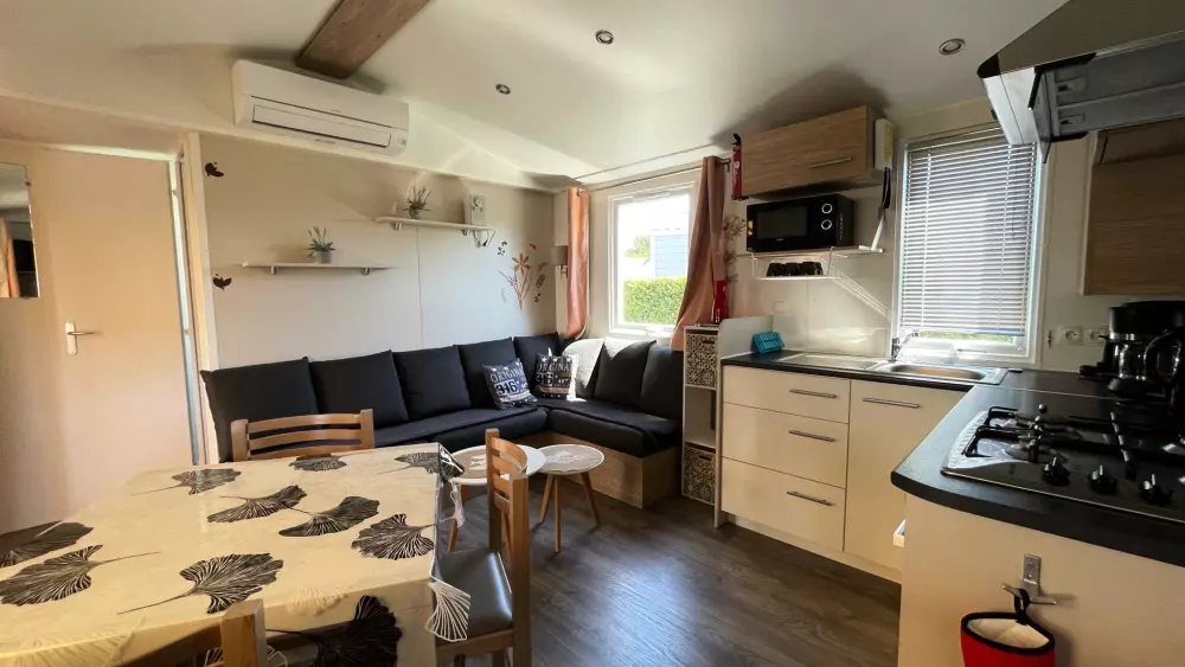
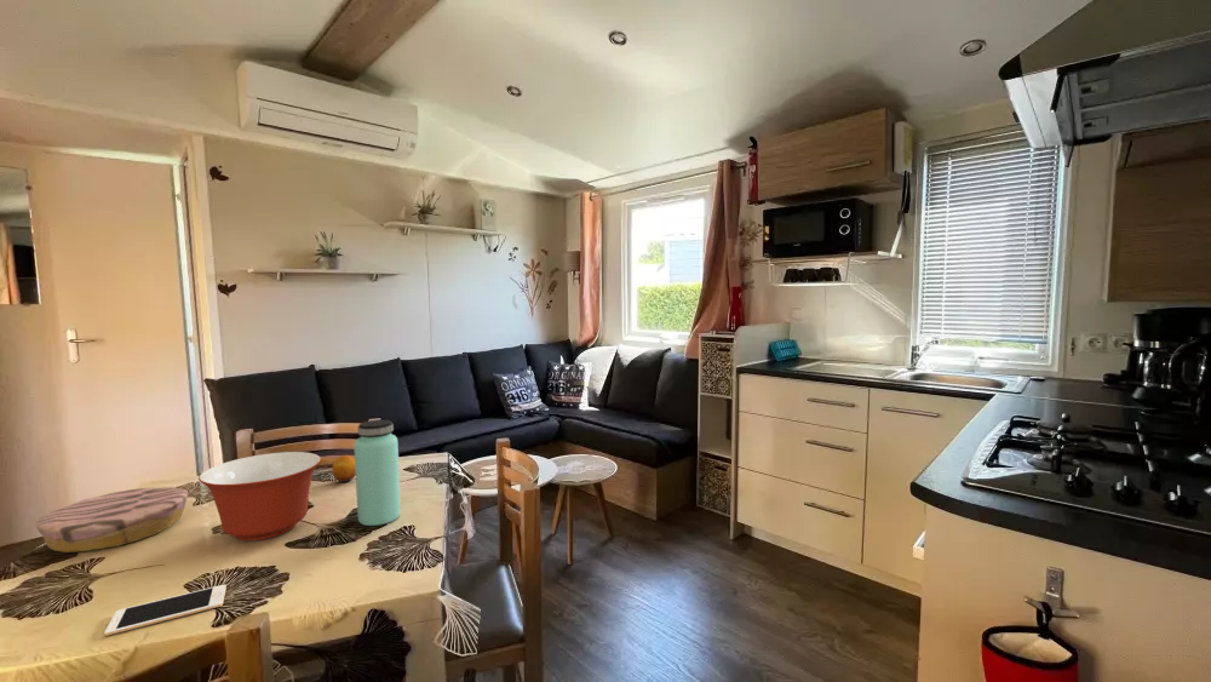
+ plate (117, 516)
+ bottle (377, 470)
+ fruit (345, 468)
+ cell phone (170, 608)
+ mixing bowl (264, 498)
